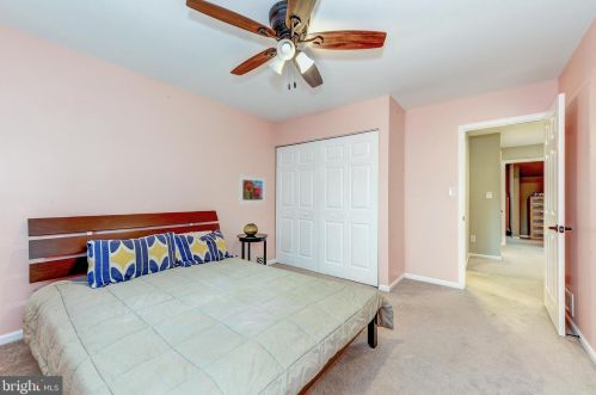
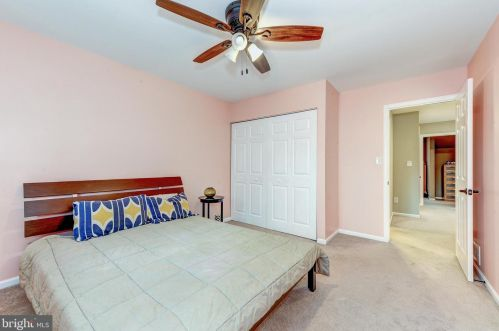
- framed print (252, 190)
